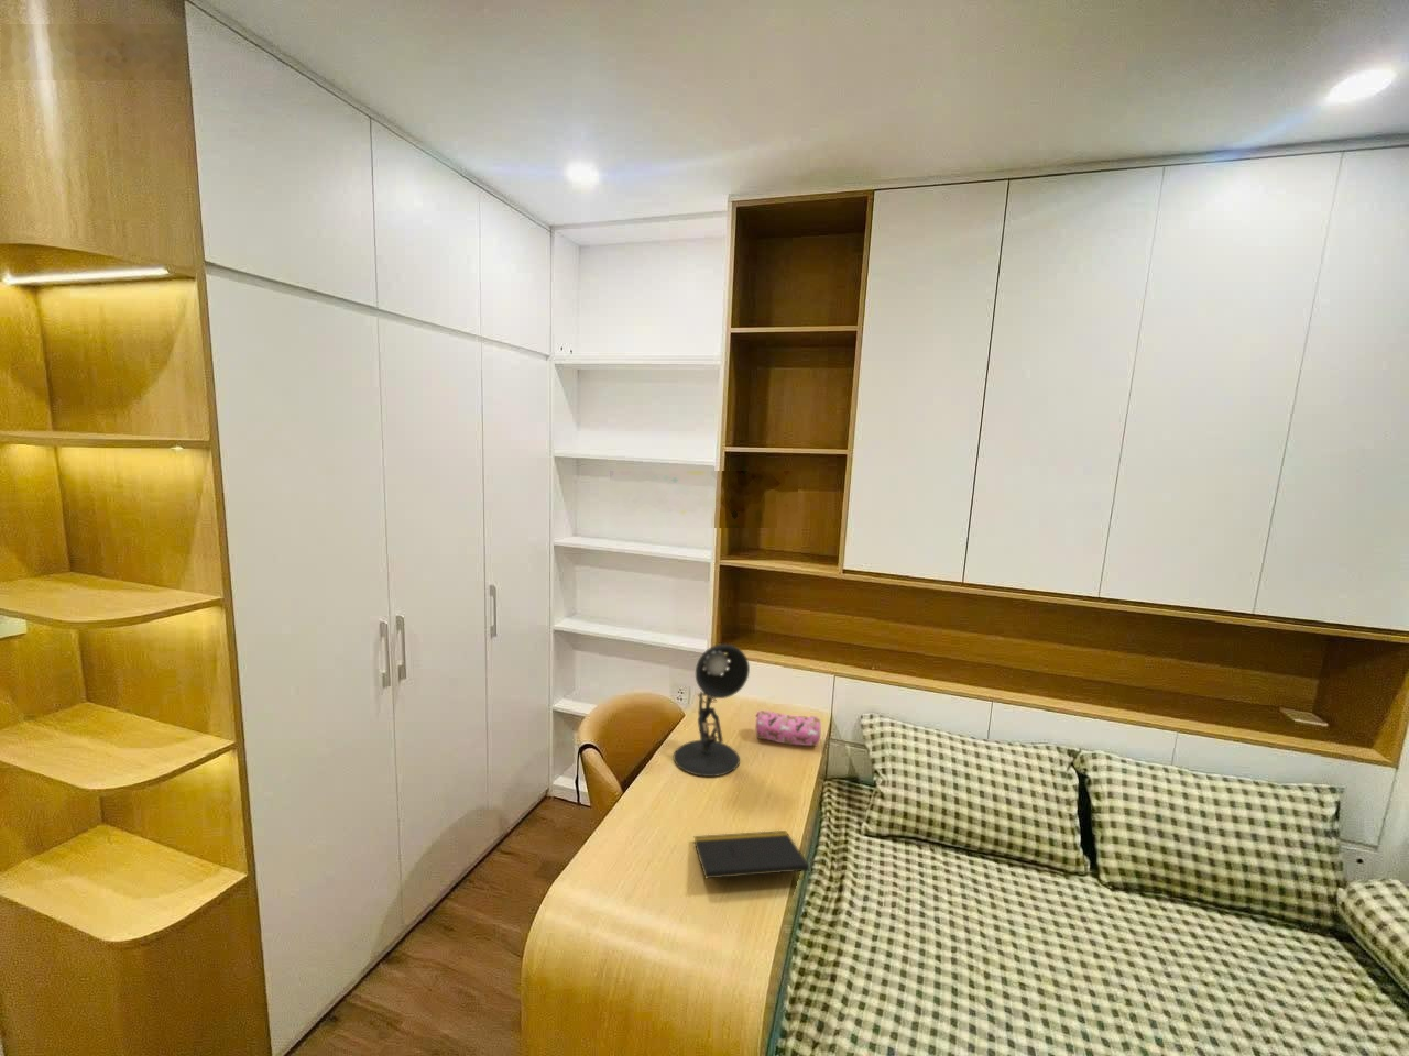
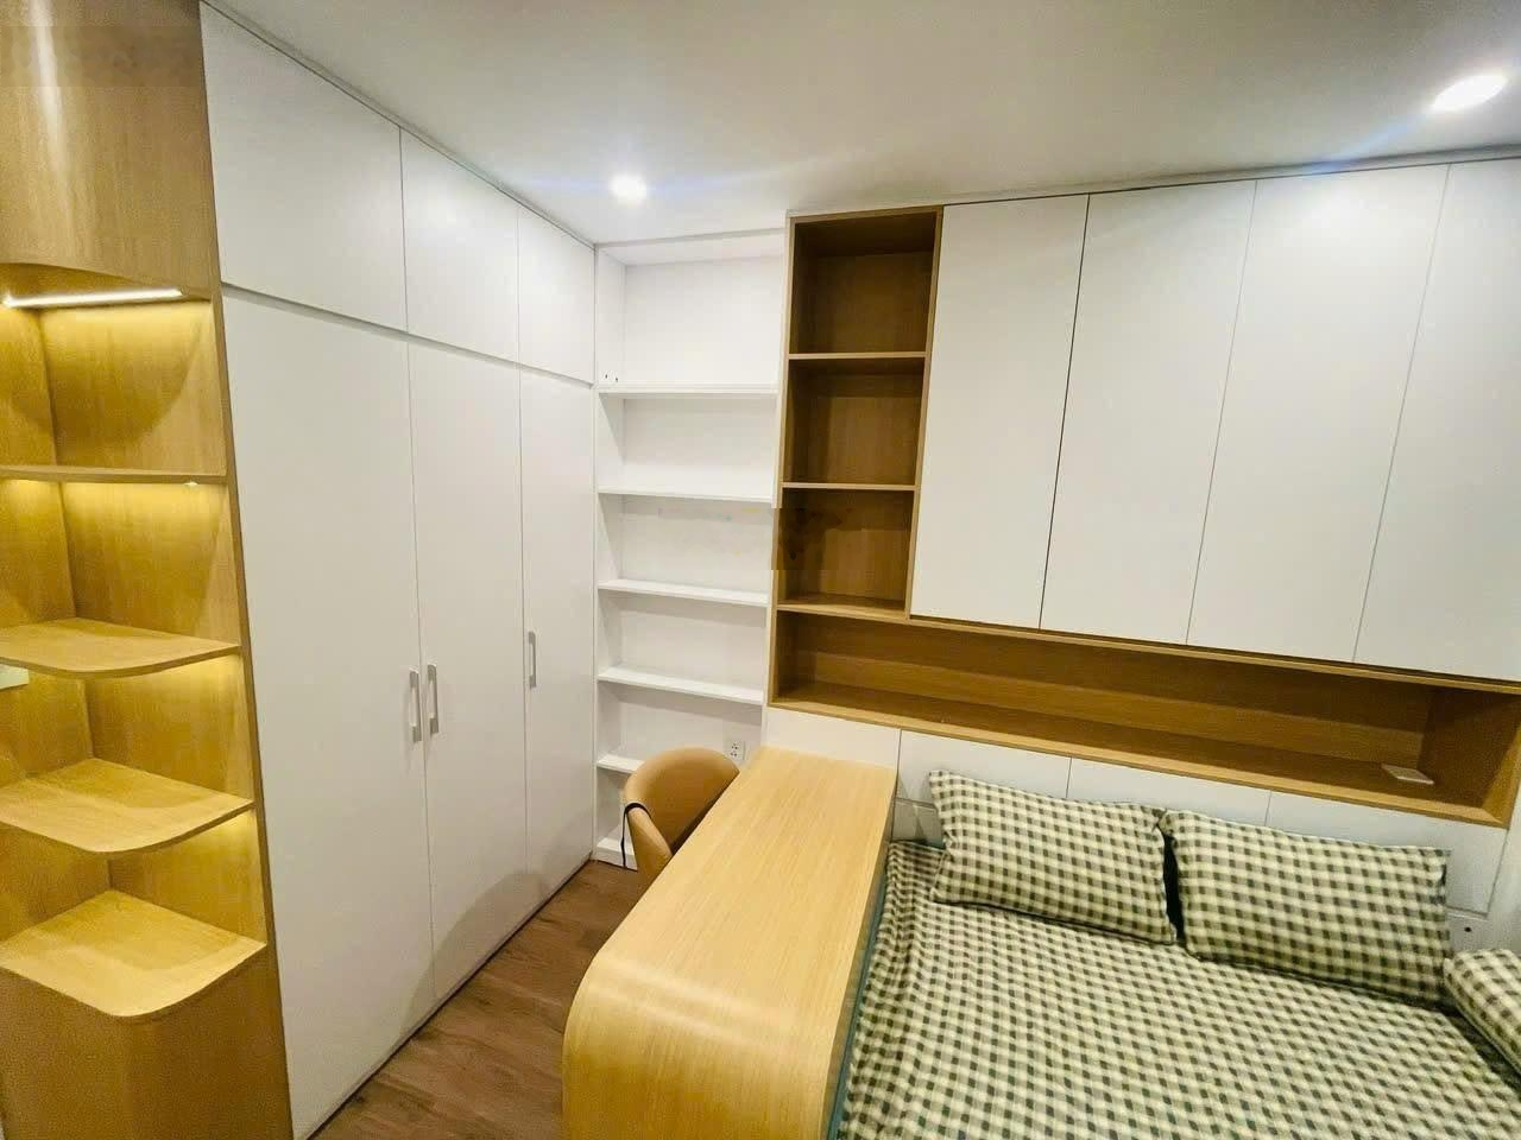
- notepad (749, 853)
- pencil case (787, 727)
- desk lamp (710, 697)
